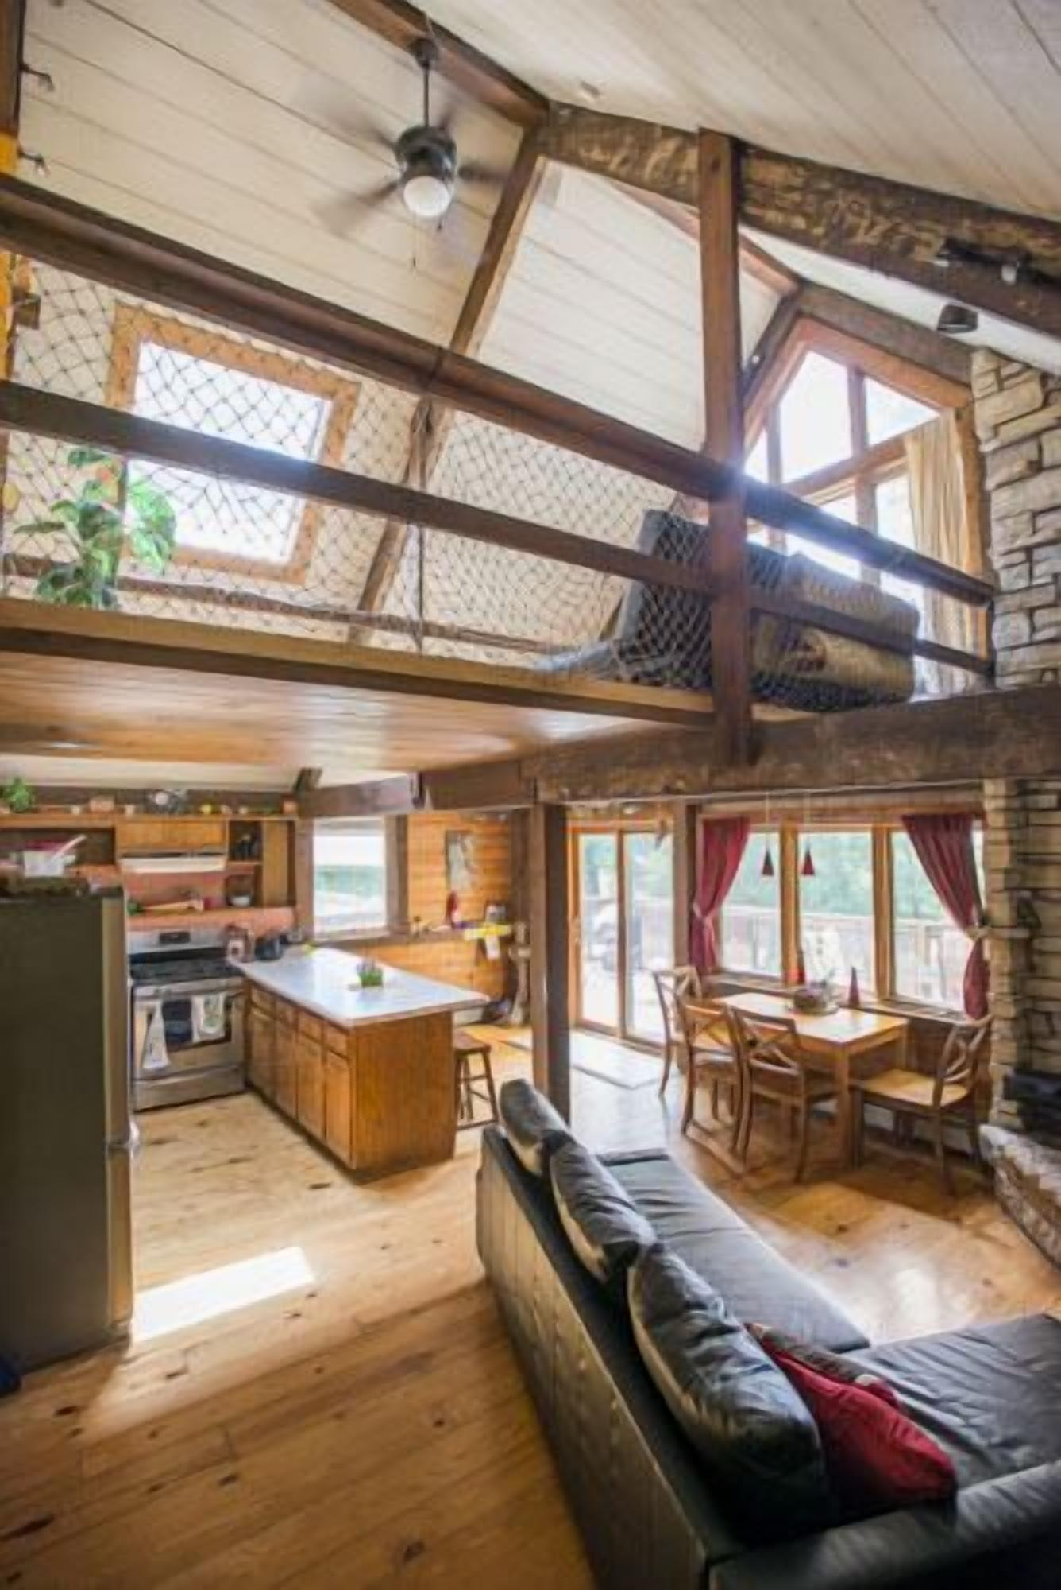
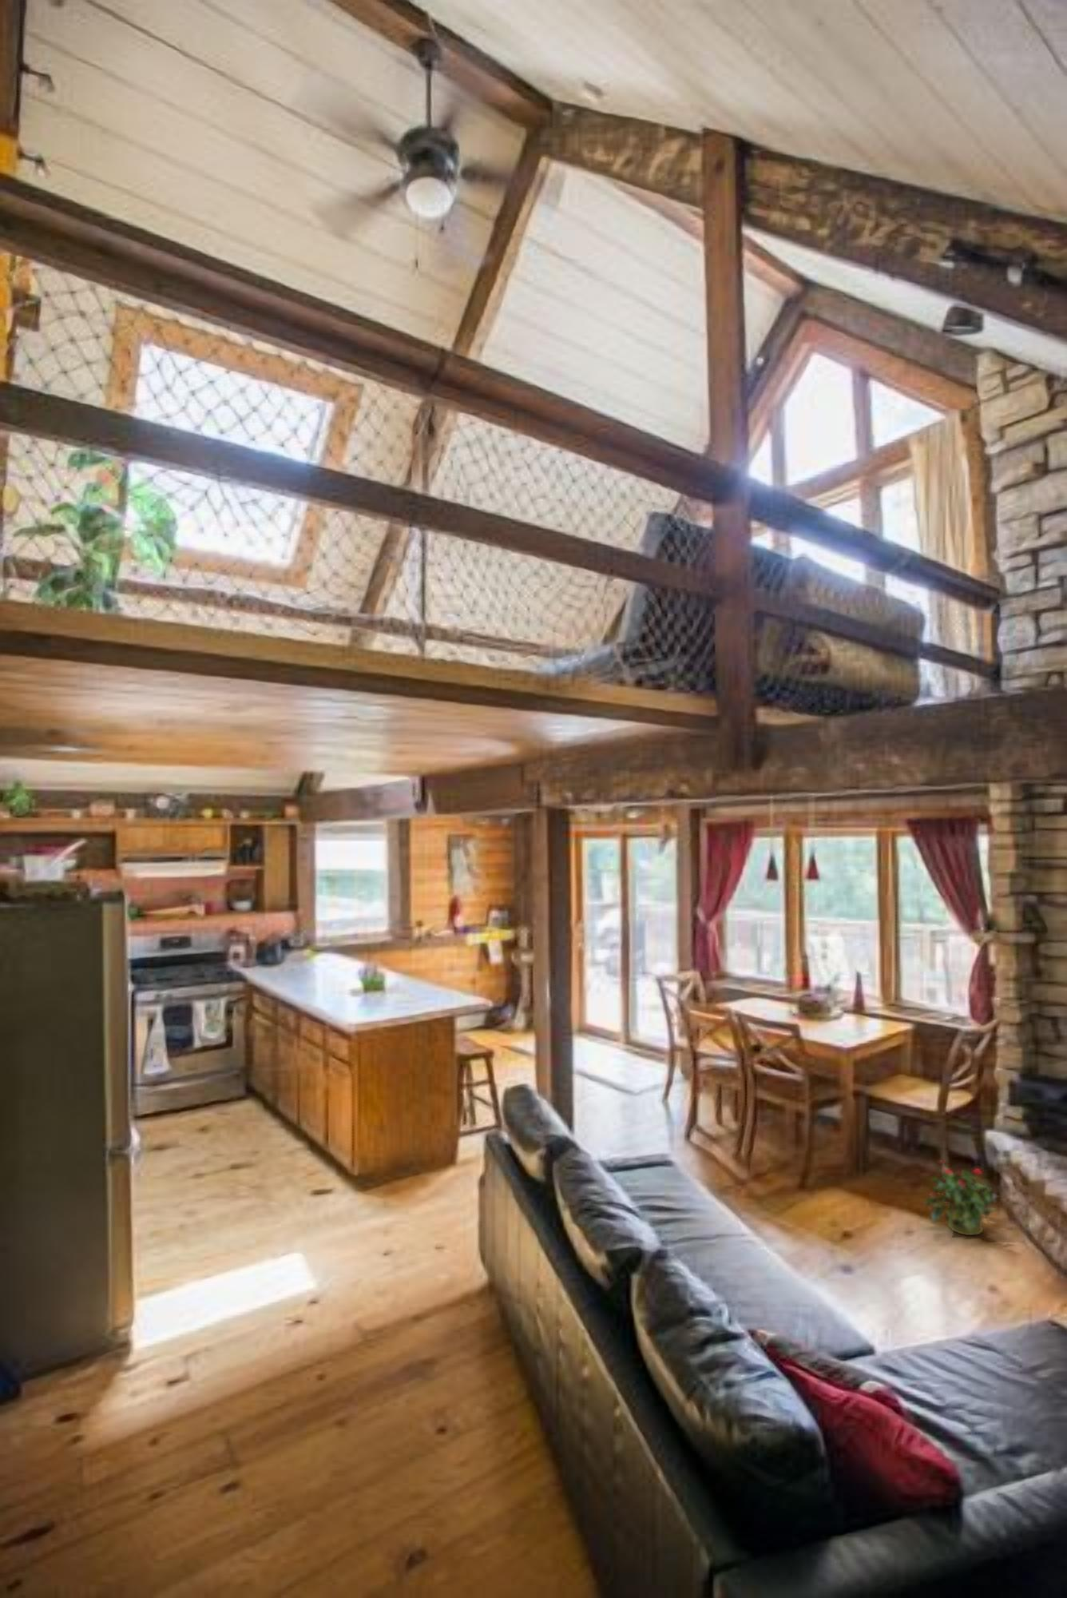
+ potted plant (961, 1199)
